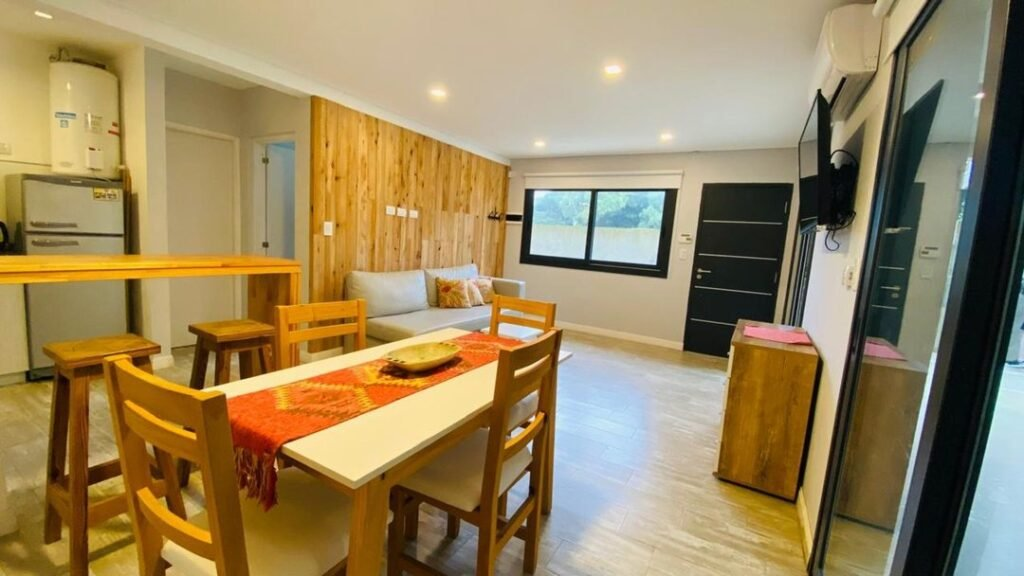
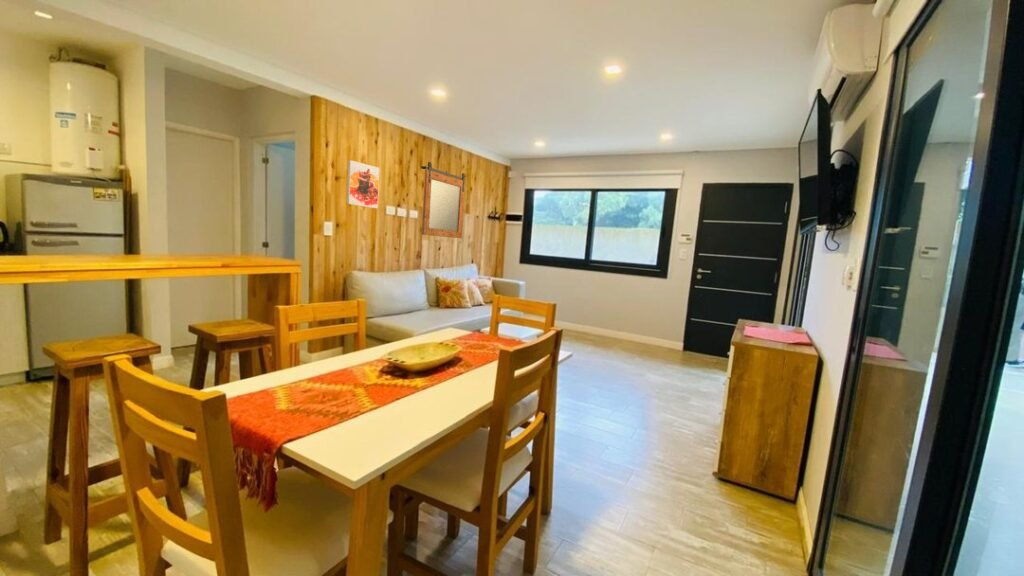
+ mirror (444, 202)
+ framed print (363, 185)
